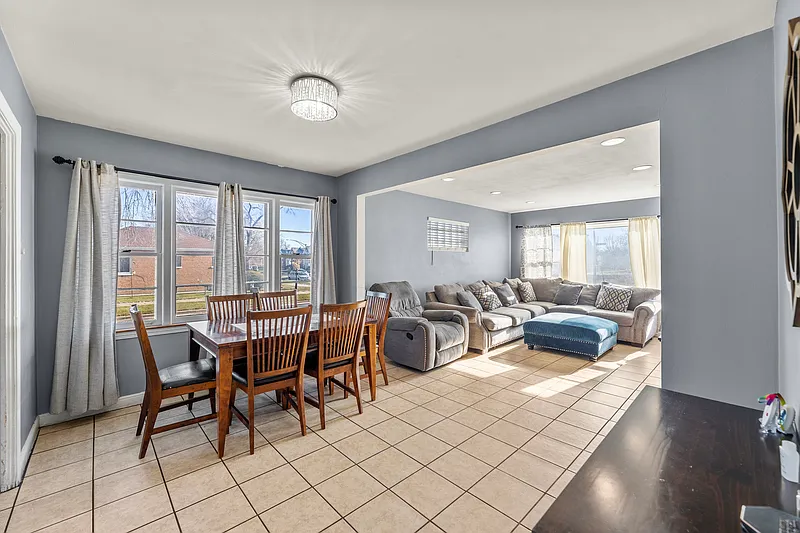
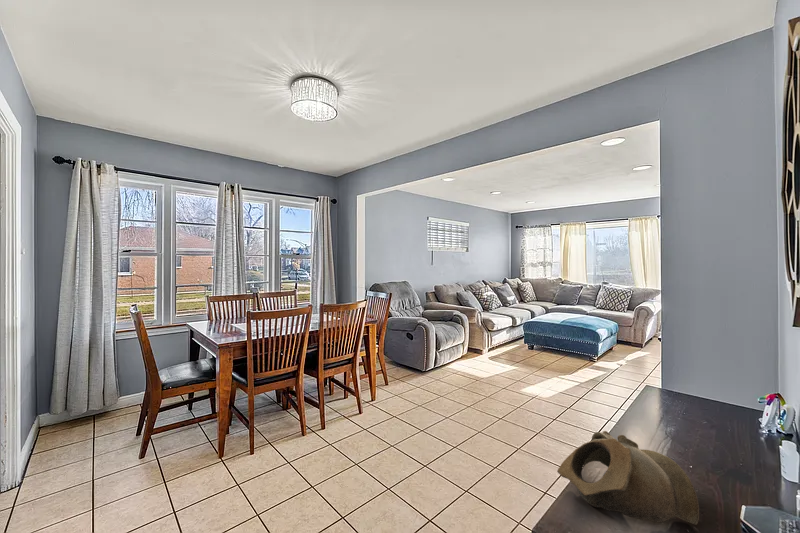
+ decorative bowl (619, 463)
